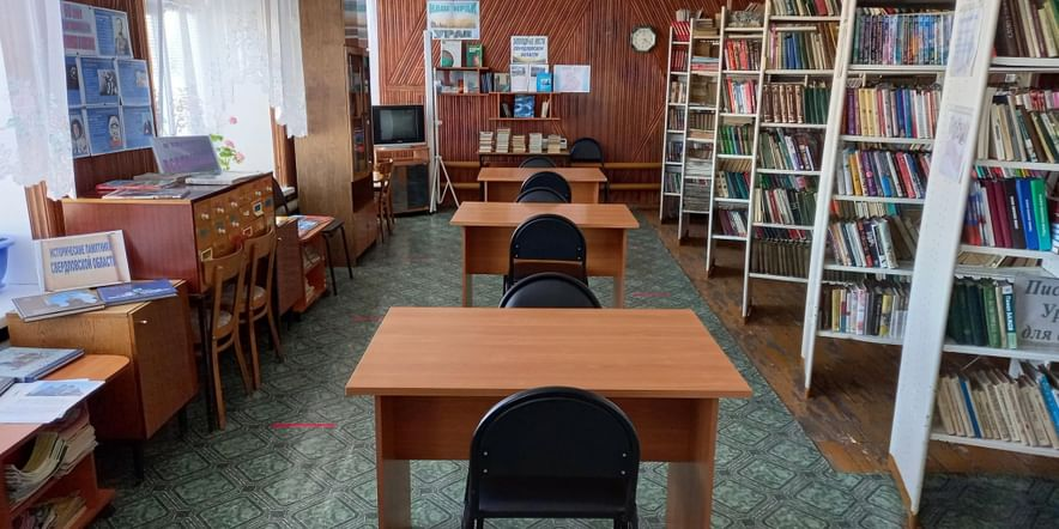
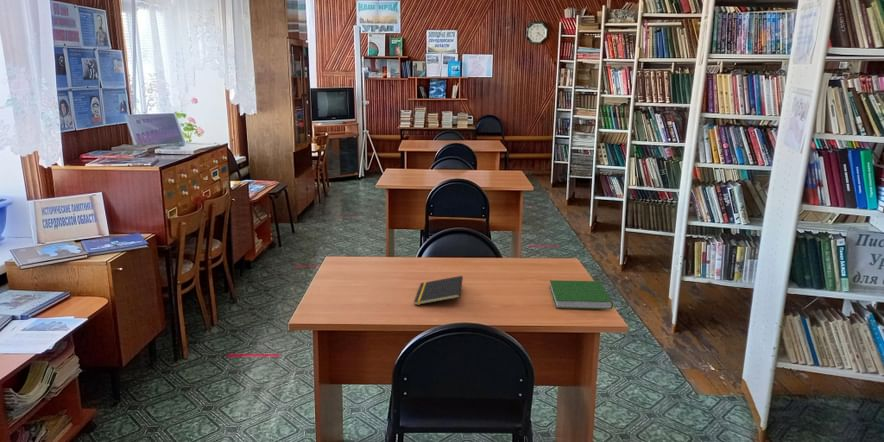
+ hardcover book (579, 293)
+ notepad (439, 289)
